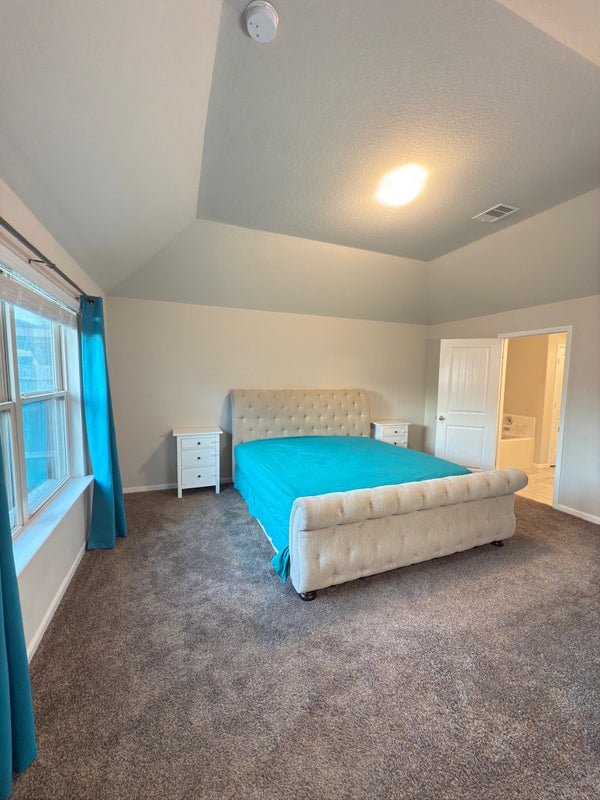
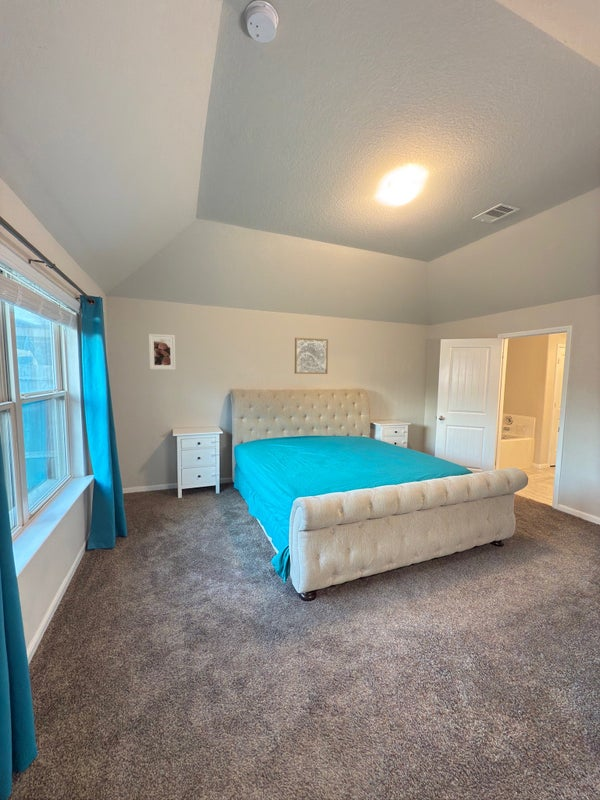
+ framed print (162, 352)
+ wall art (311, 356)
